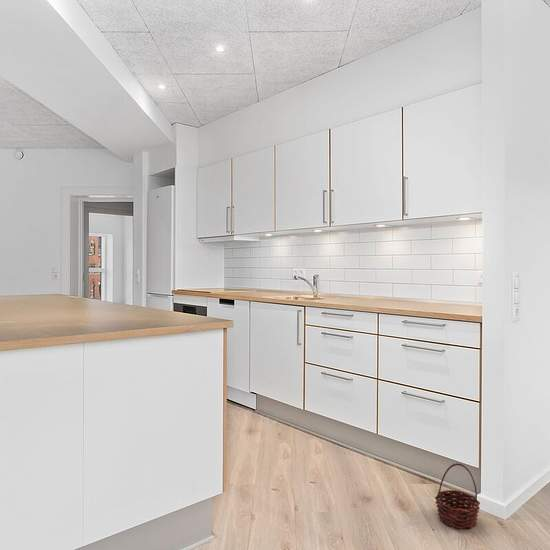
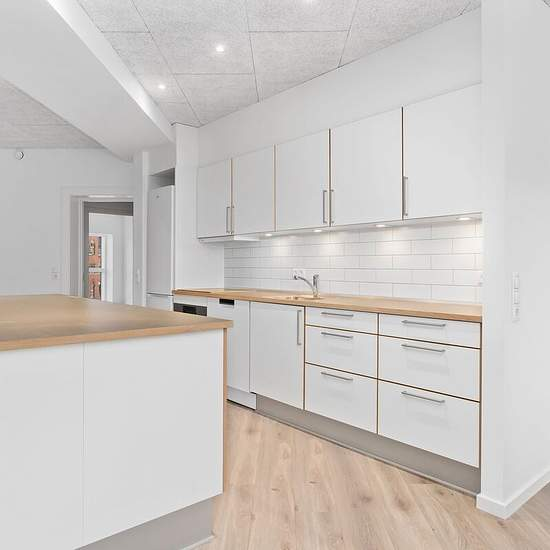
- basket (457, 491)
